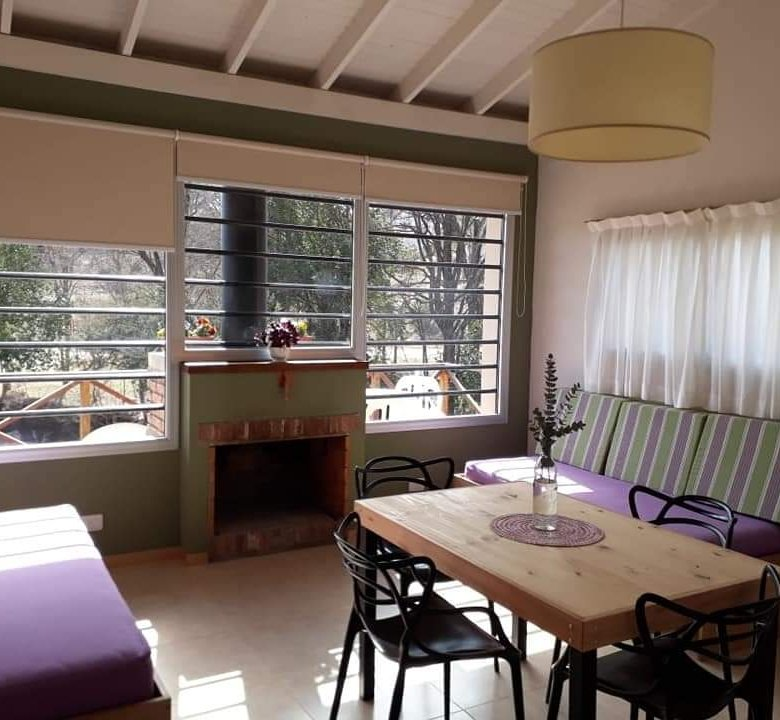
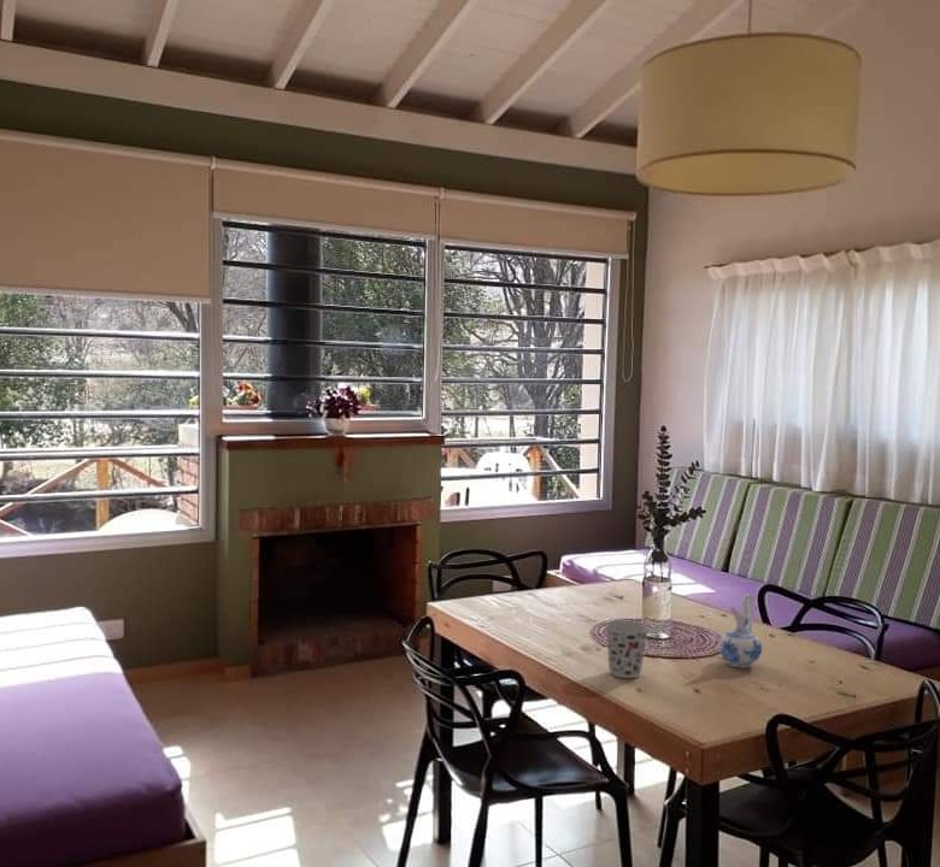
+ ceramic pitcher (740, 630)
+ cup (625, 649)
